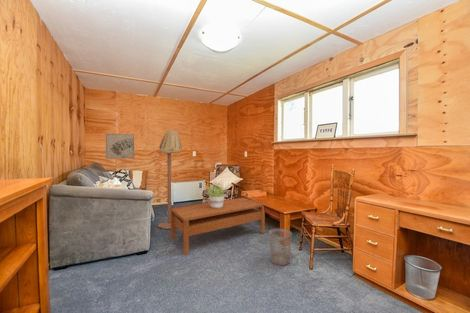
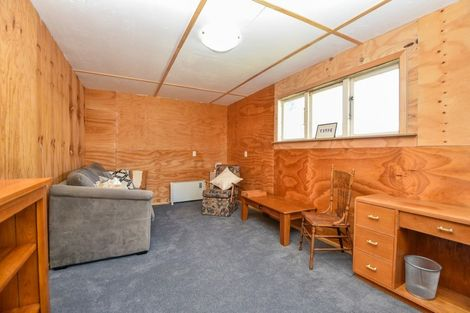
- wall art (120, 146)
- floor lamp (170, 178)
- wastebasket (280, 246)
- potted plant (216, 195)
- coffee table (219, 220)
